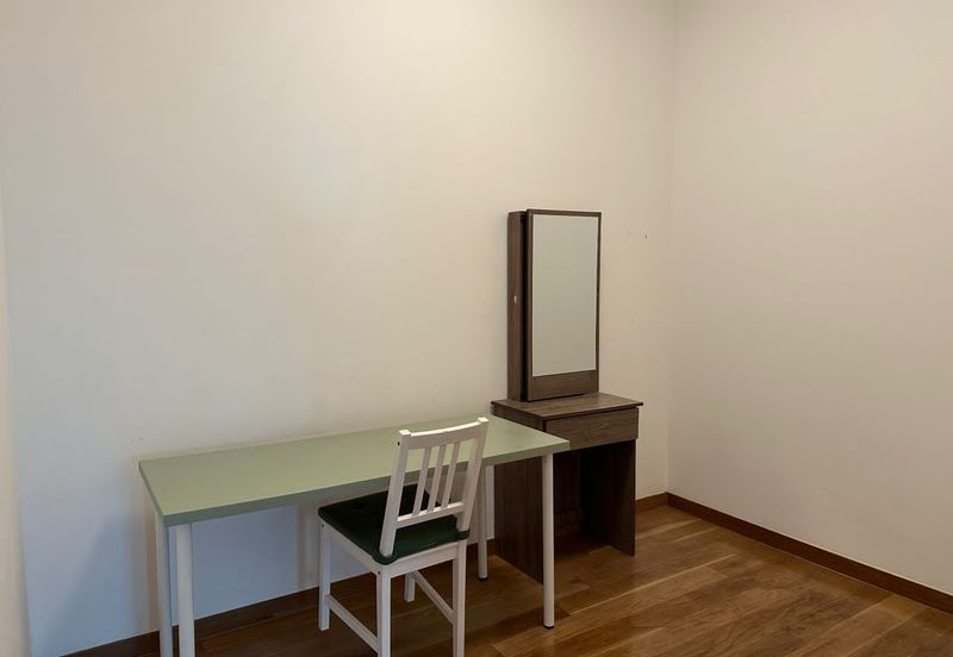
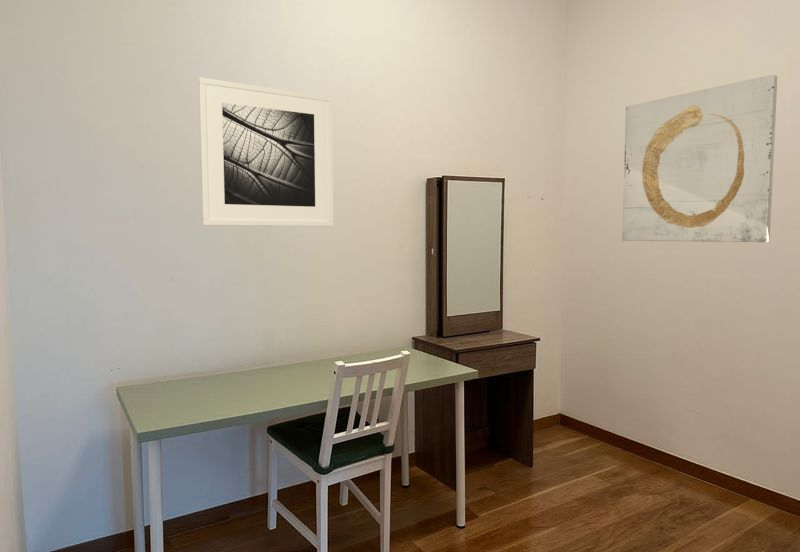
+ wall art (691, 167)
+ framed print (270, 157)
